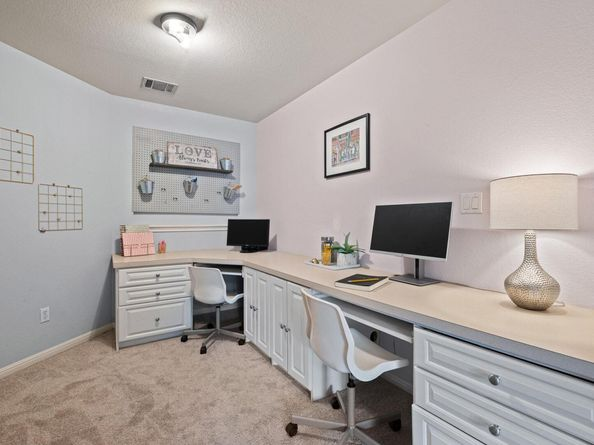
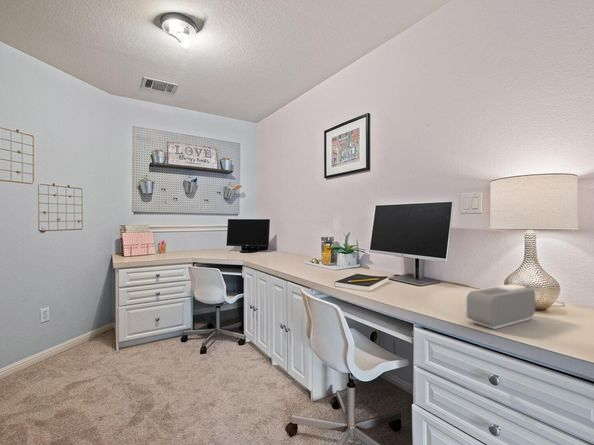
+ alarm clock (500, 304)
